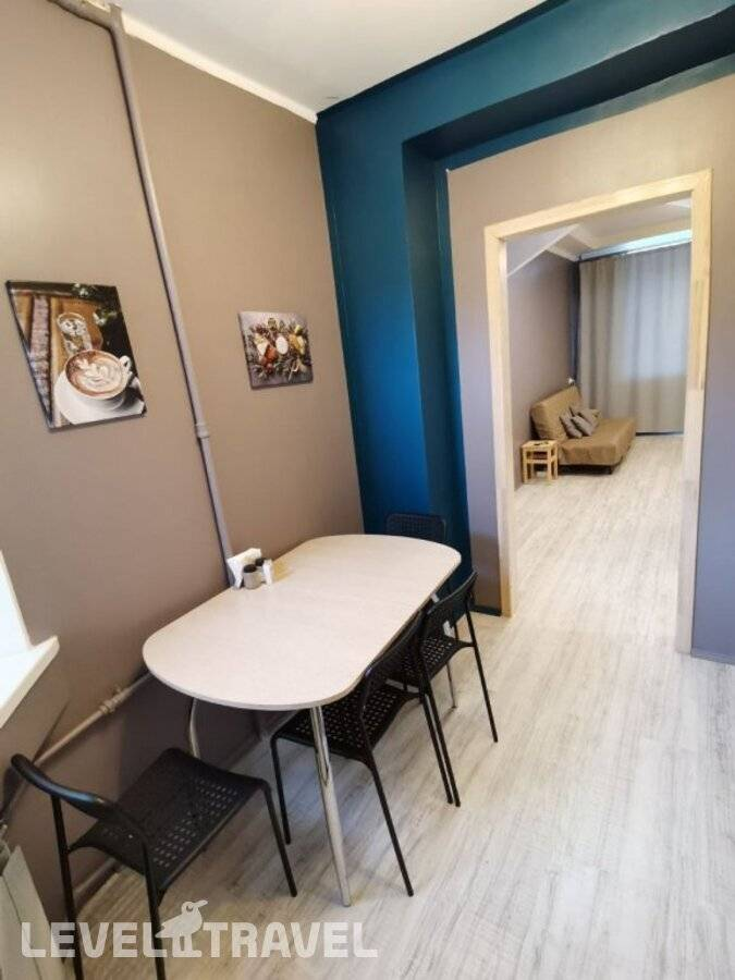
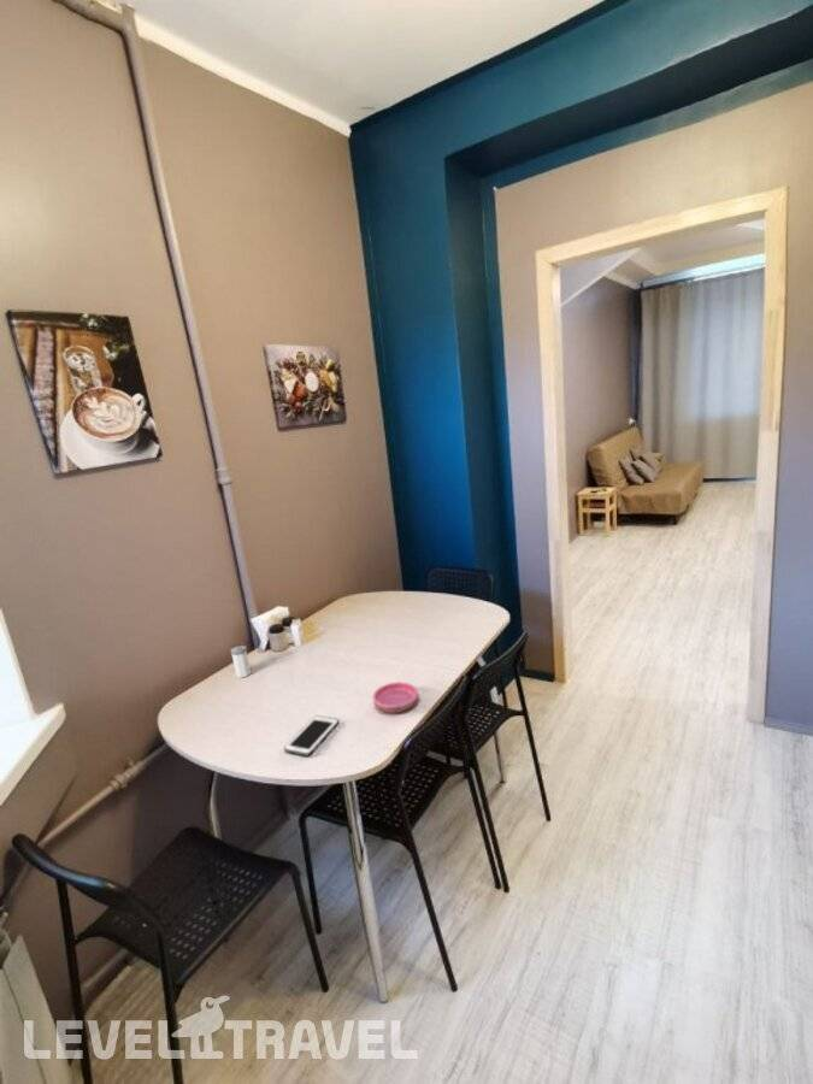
+ saucer (395, 697)
+ cell phone (312, 735)
+ salt shaker (241, 661)
